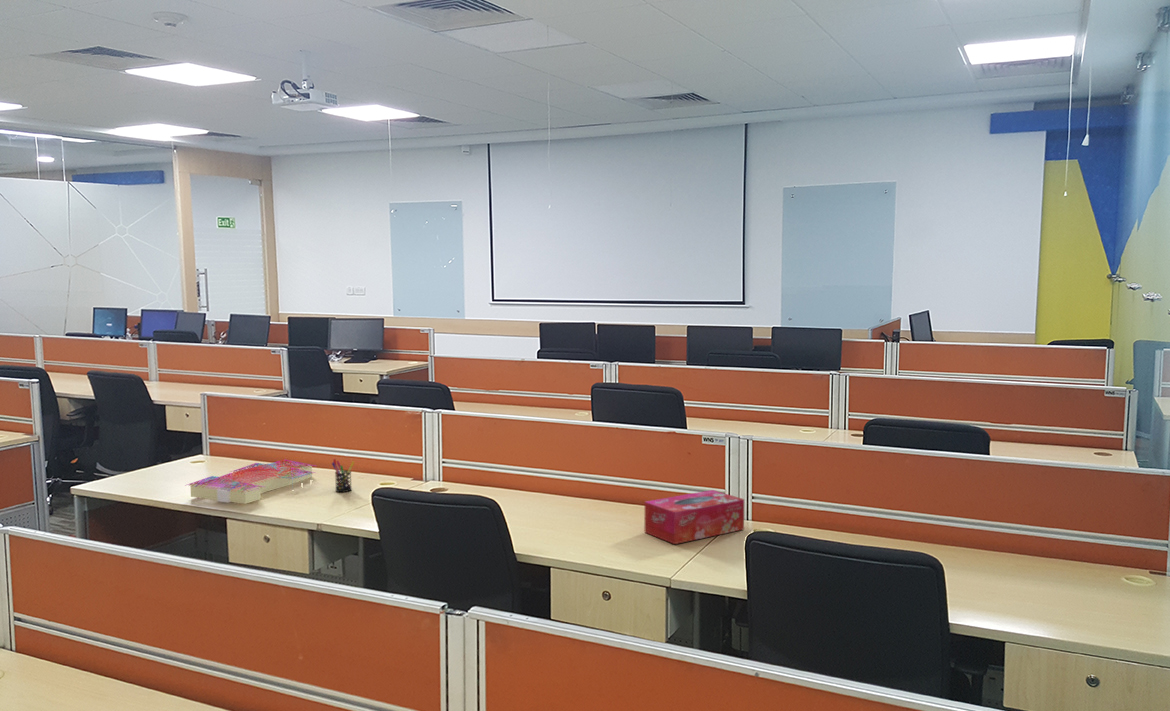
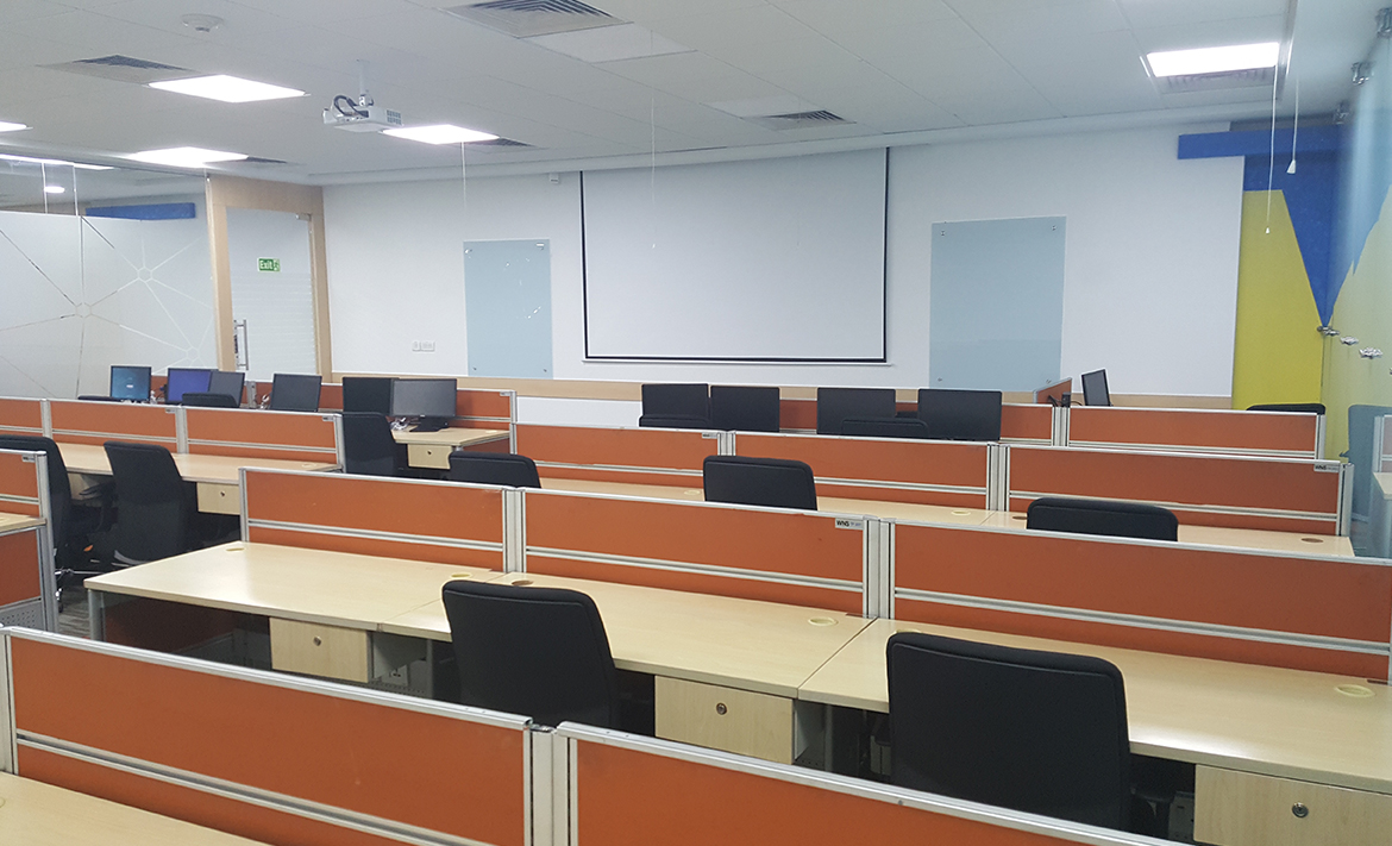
- architectural model (260, 476)
- pen holder (342, 474)
- tissue box (694, 515)
